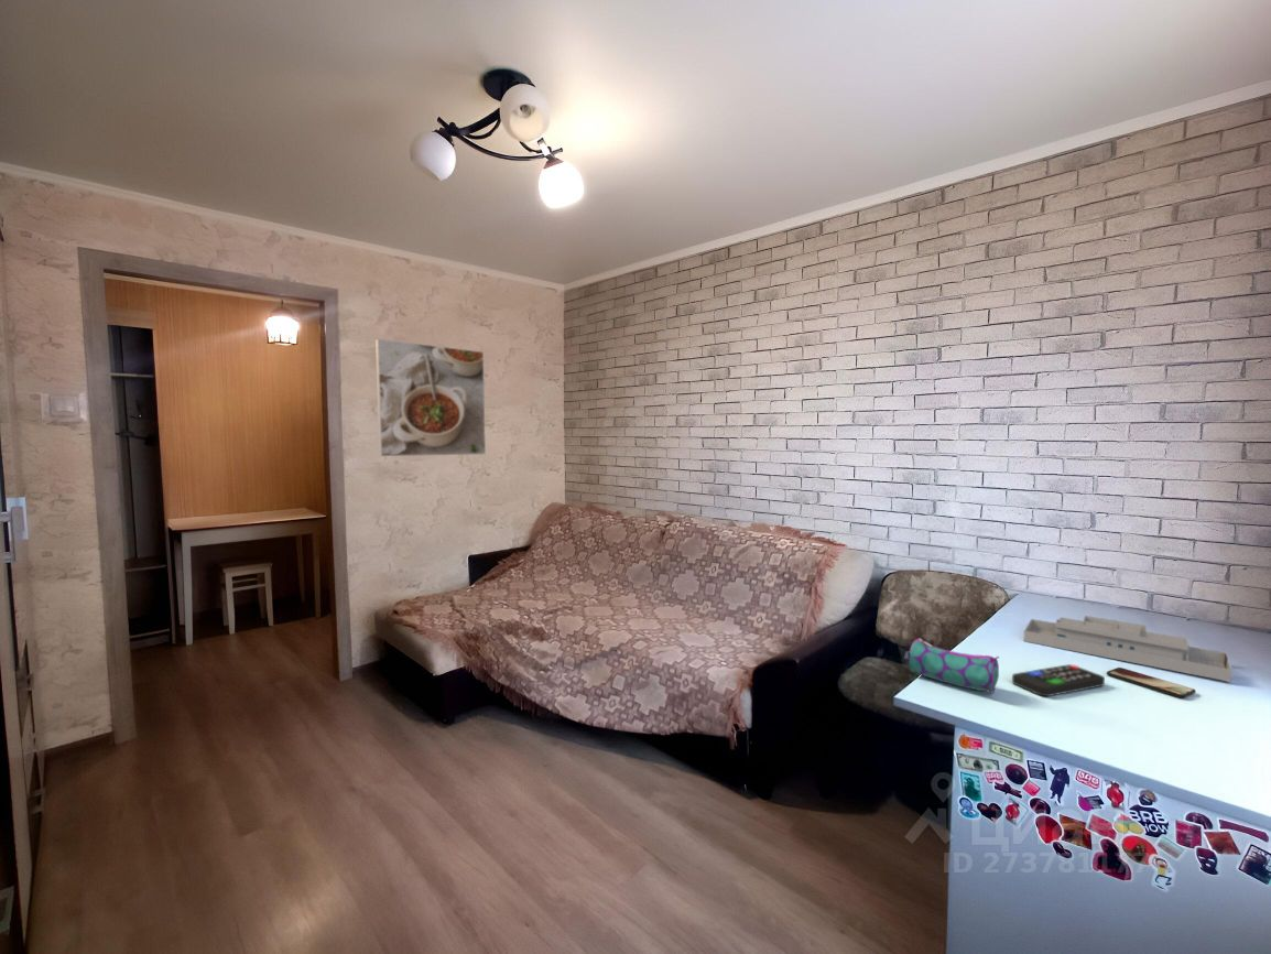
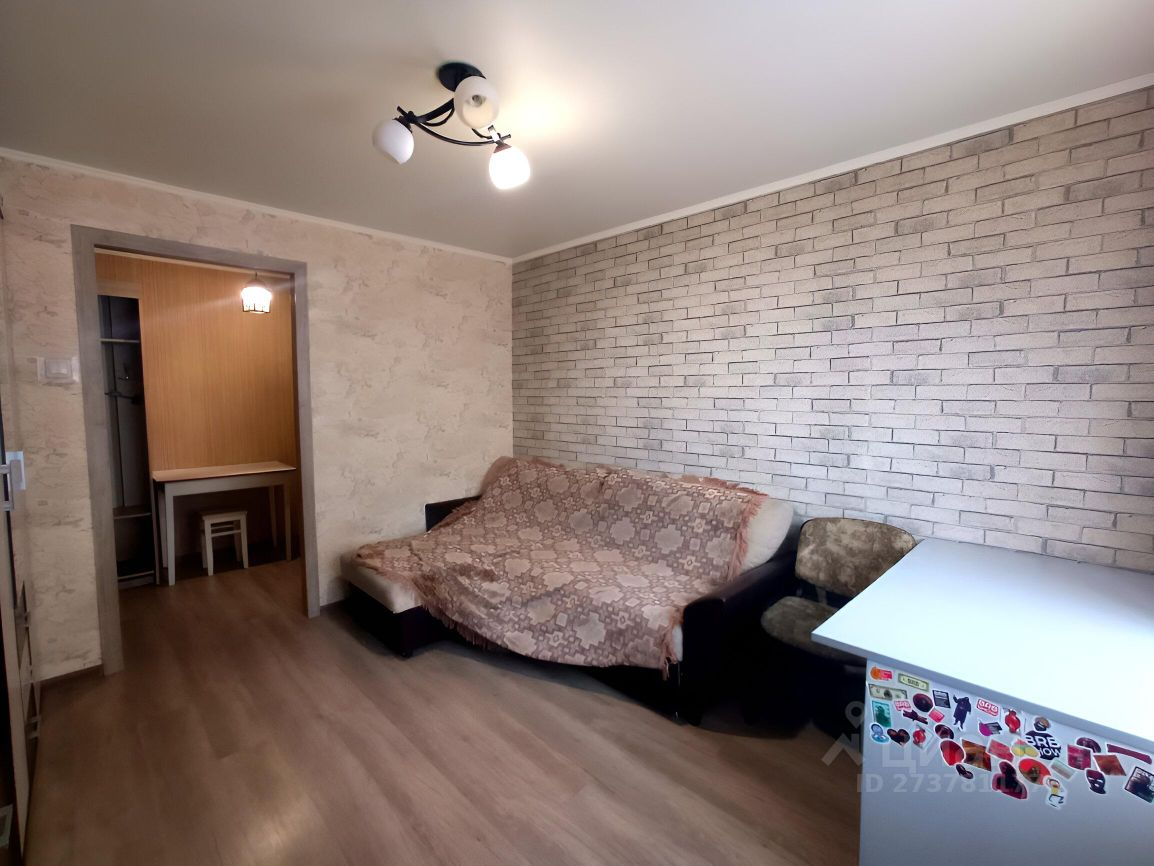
- smartphone (1149, 682)
- remote control (1057, 679)
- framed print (434, 400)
- pencil case (952, 663)
- desk organizer (1119, 638)
